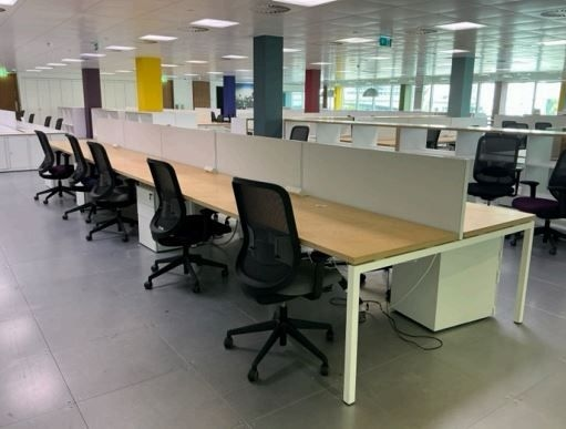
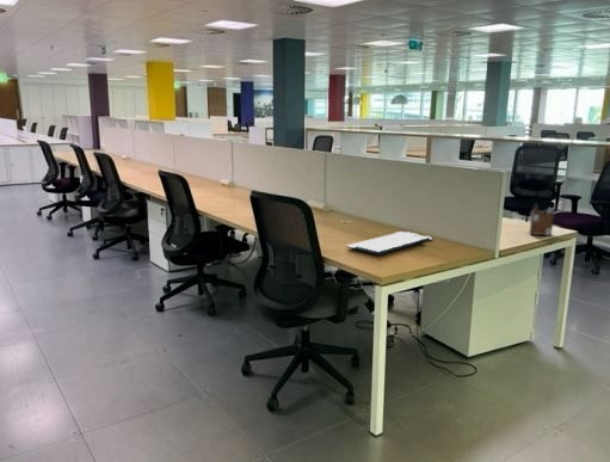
+ desk organizer (542, 218)
+ keyboard (392, 242)
